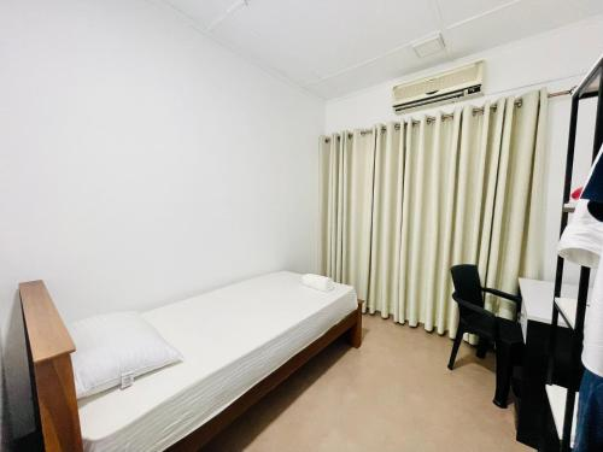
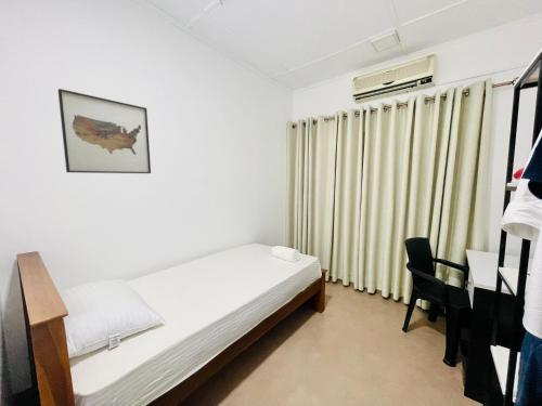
+ wall art (109, 136)
